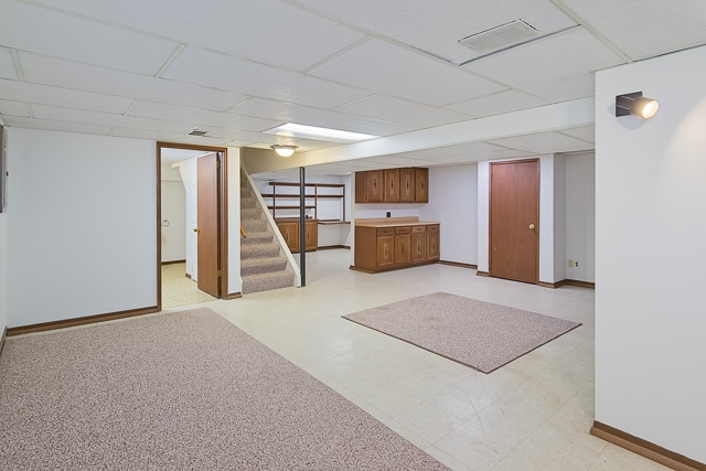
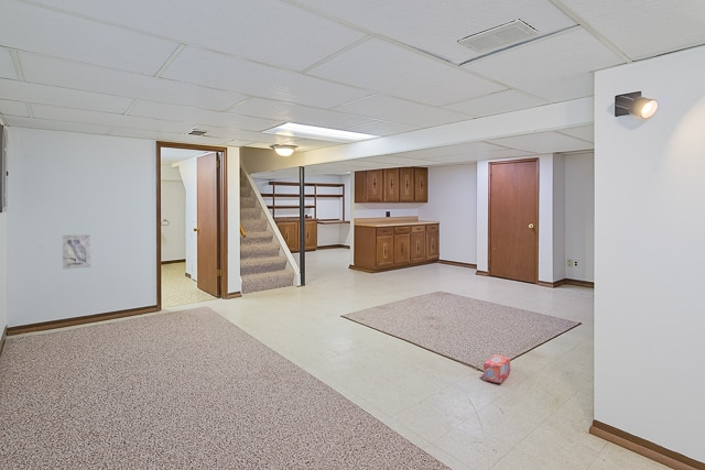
+ wall art (76, 251)
+ box (497, 368)
